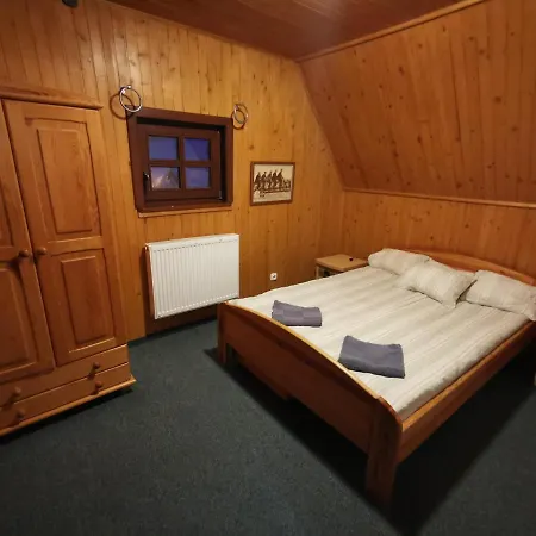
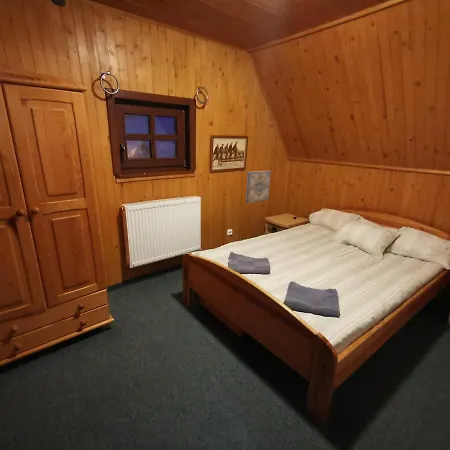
+ wall art (258, 186)
